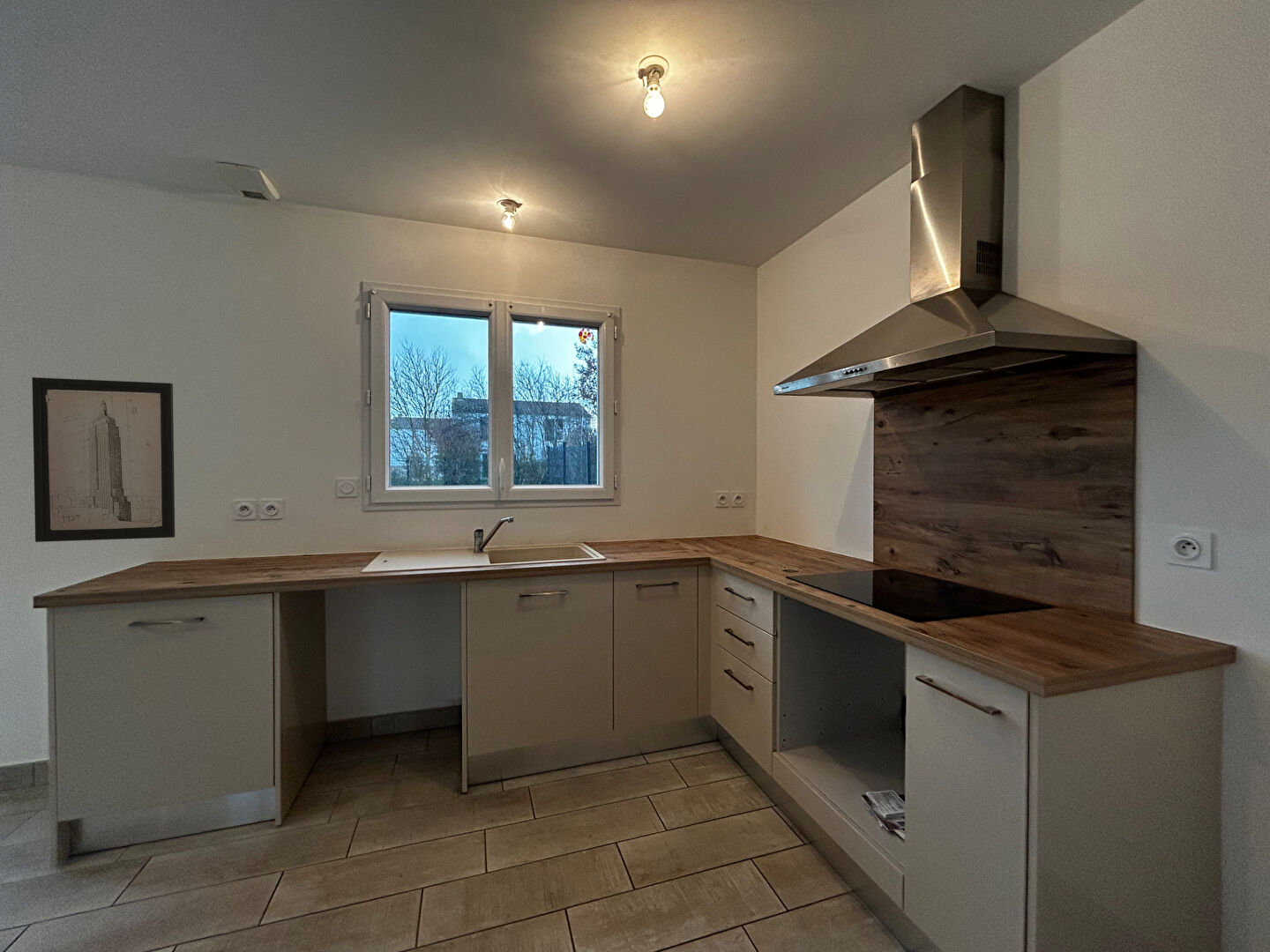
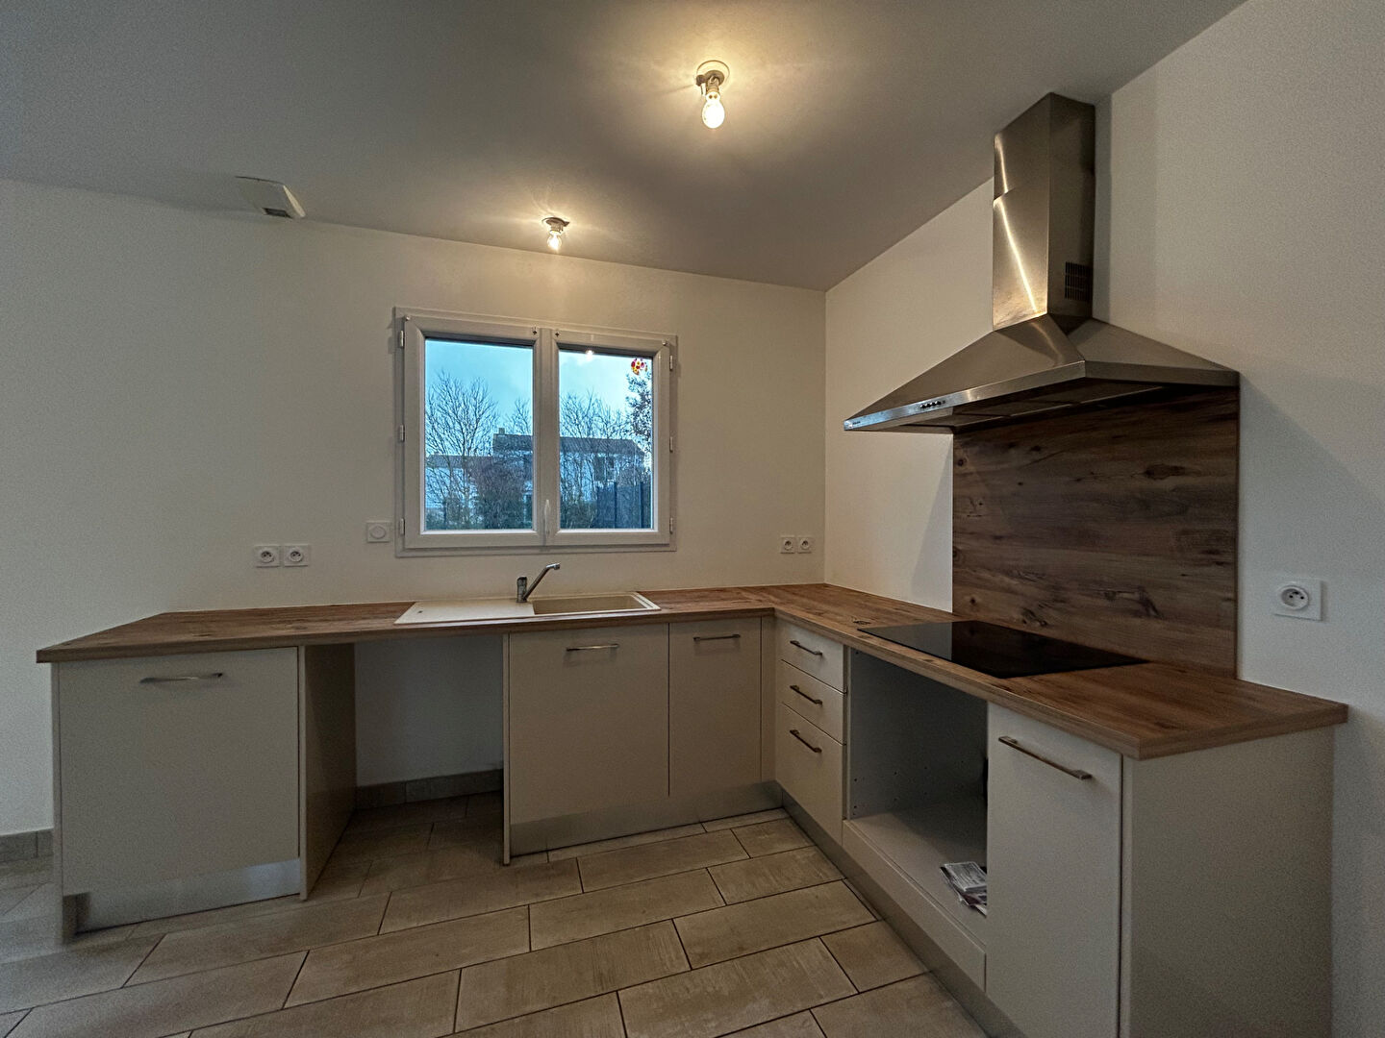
- wall art (106, 460)
